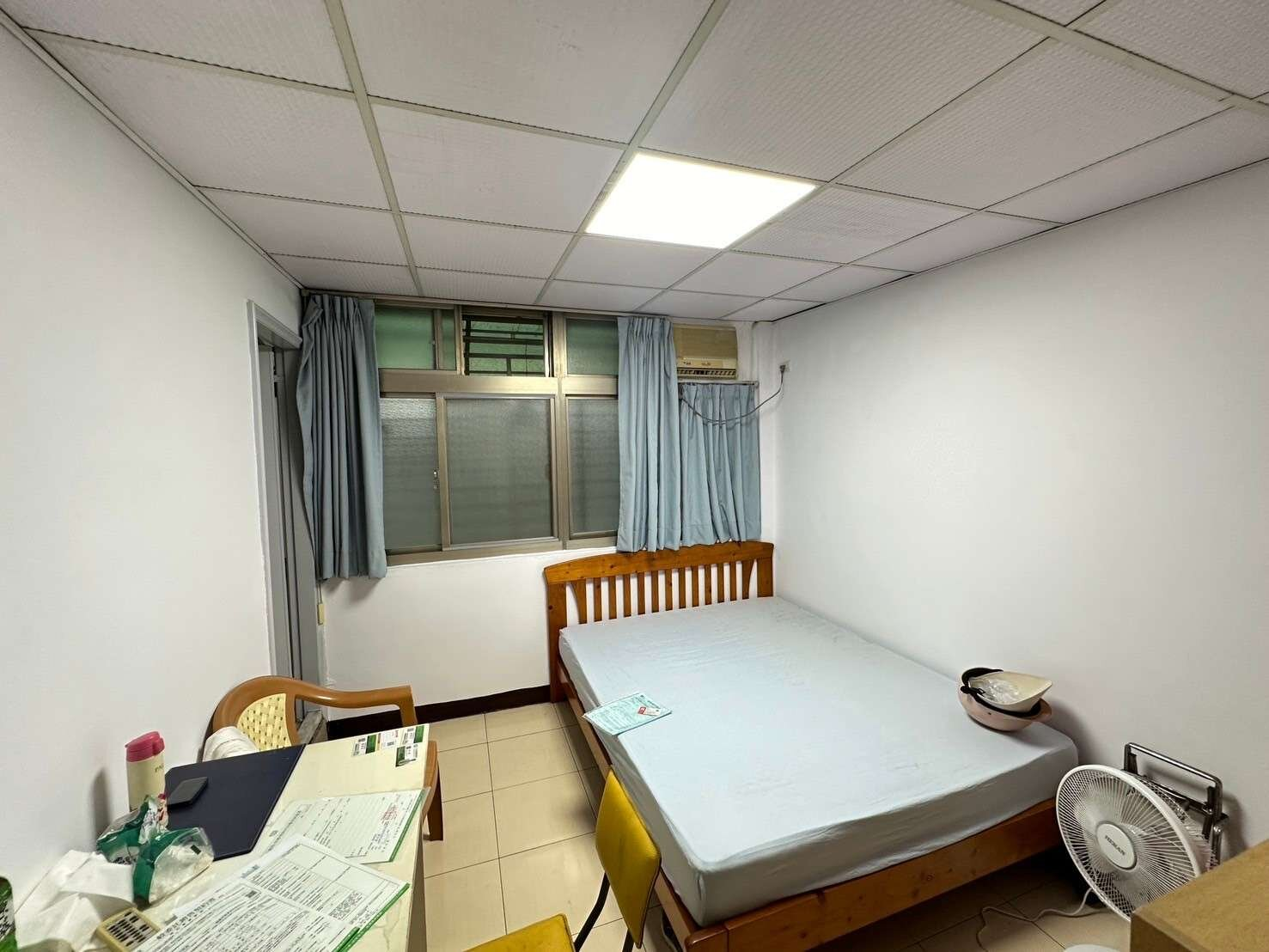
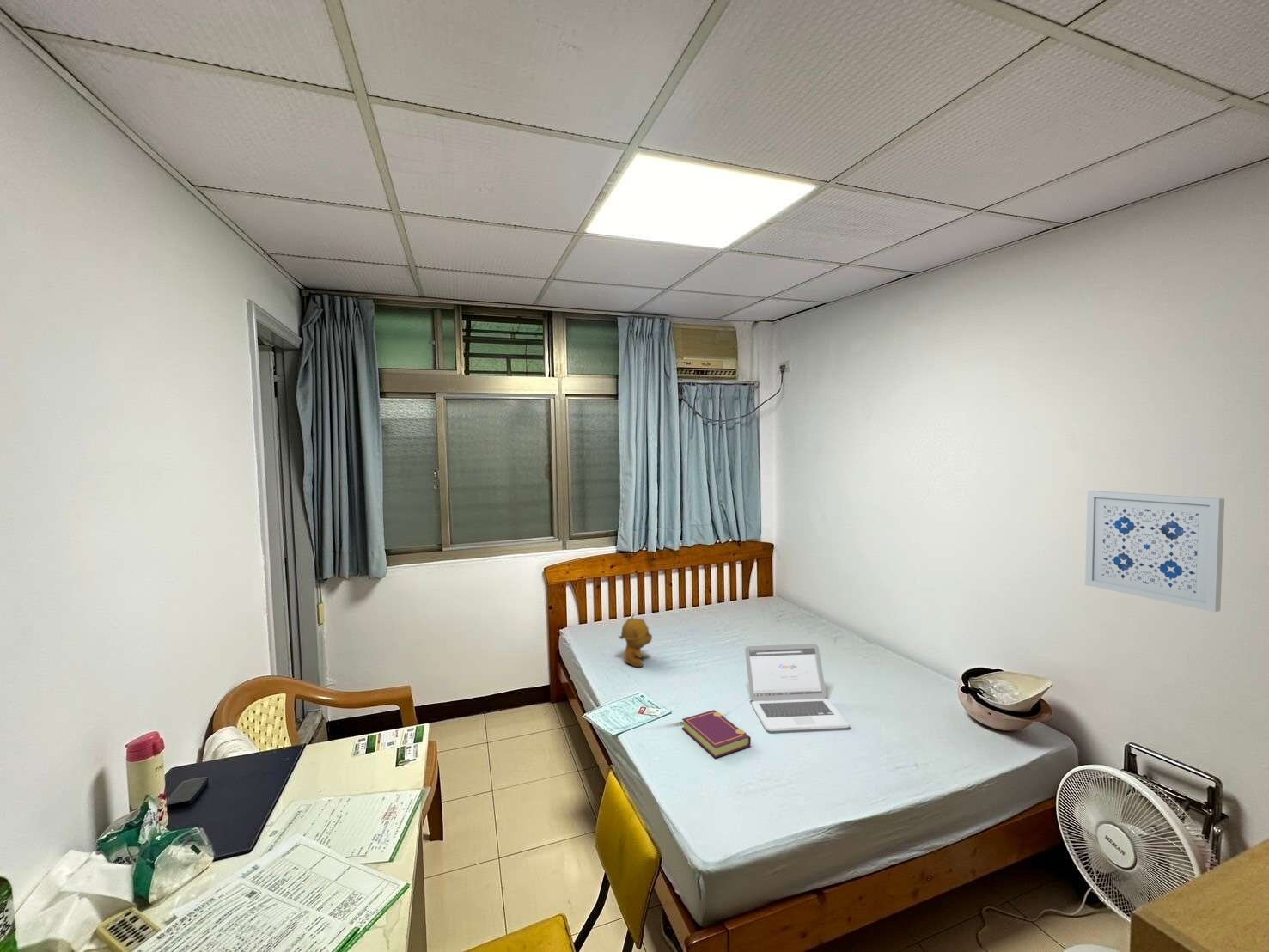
+ wall art (1148, 546)
+ laptop (794, 685)
+ book (715, 731)
+ stuffed bear (635, 638)
